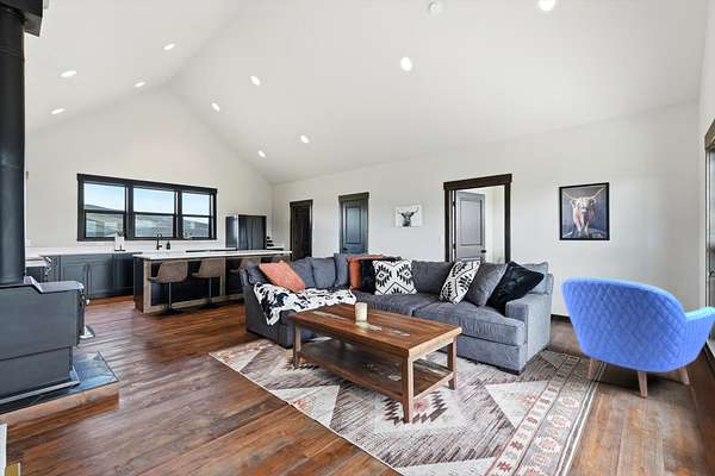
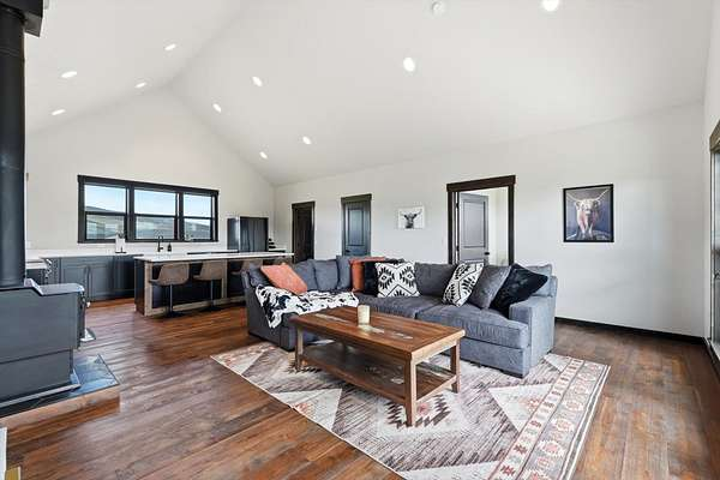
- armchair (626, 328)
